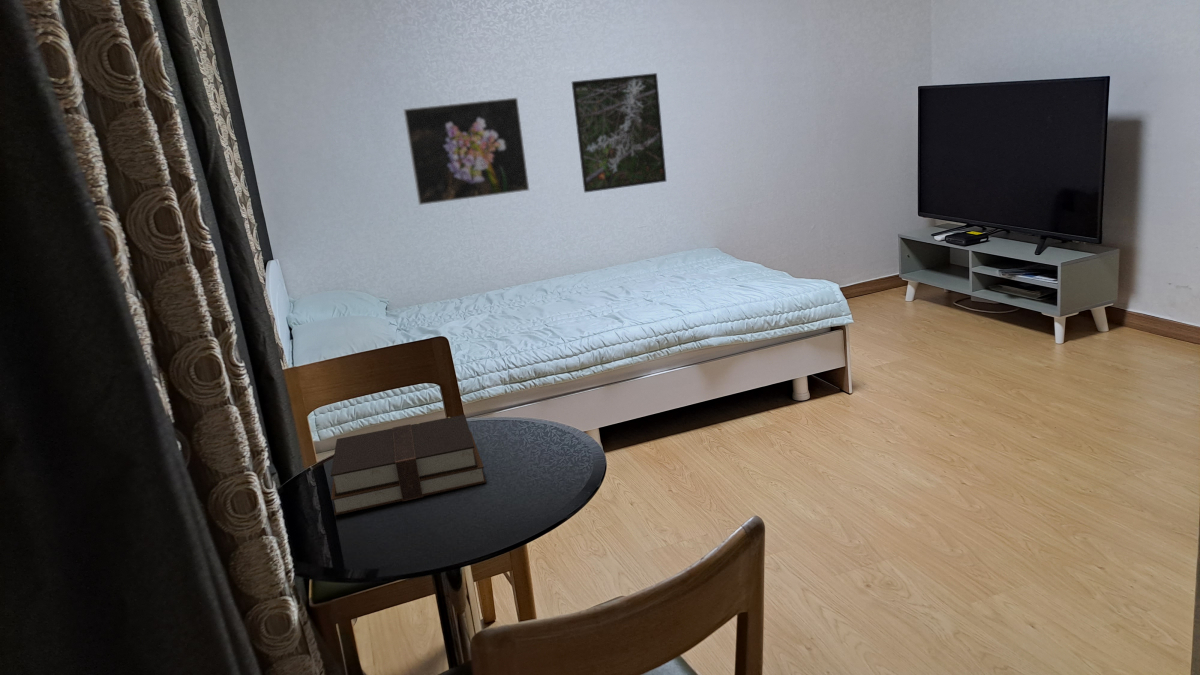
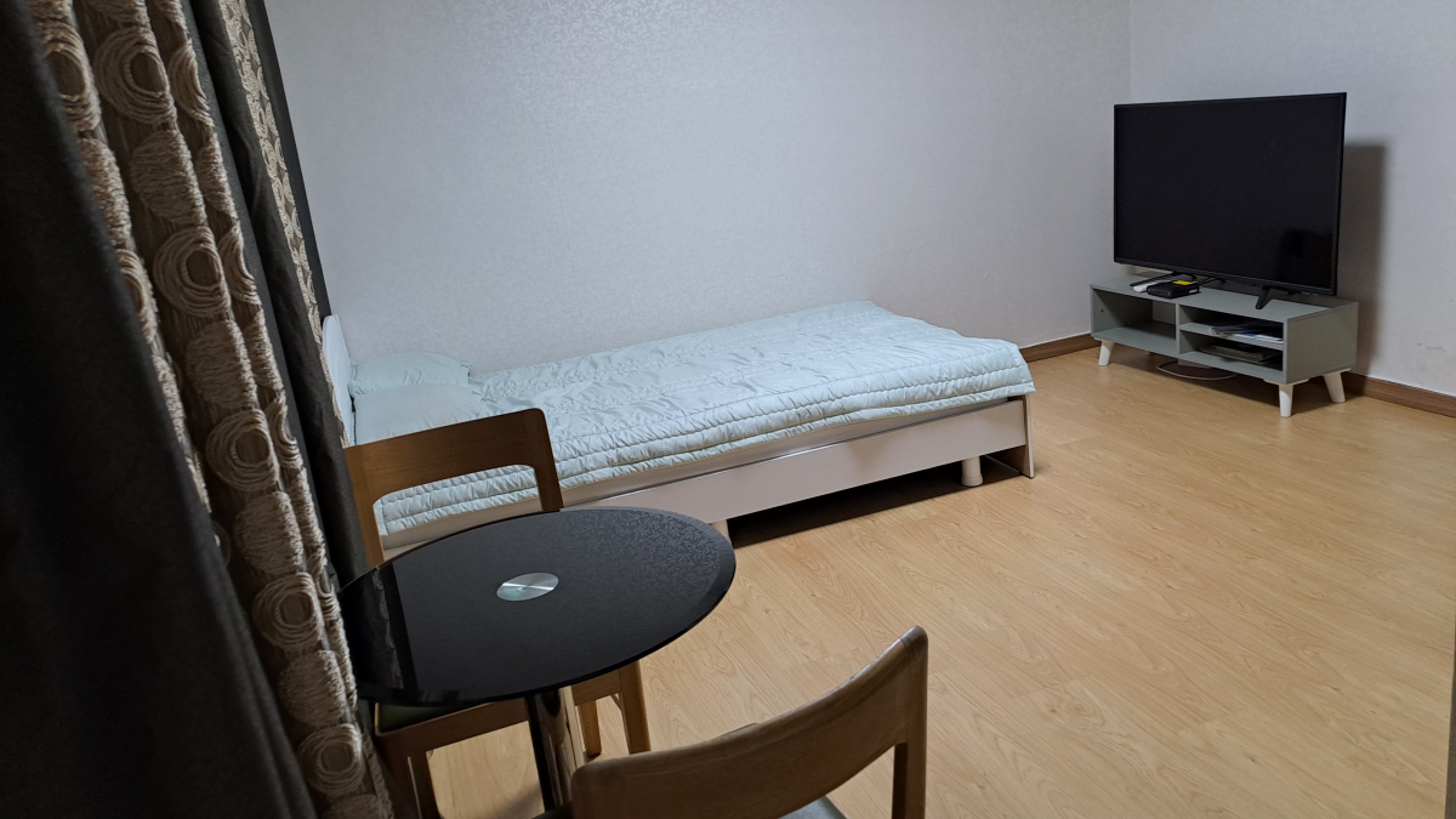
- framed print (468, 151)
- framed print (620, 132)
- bible (406, 459)
